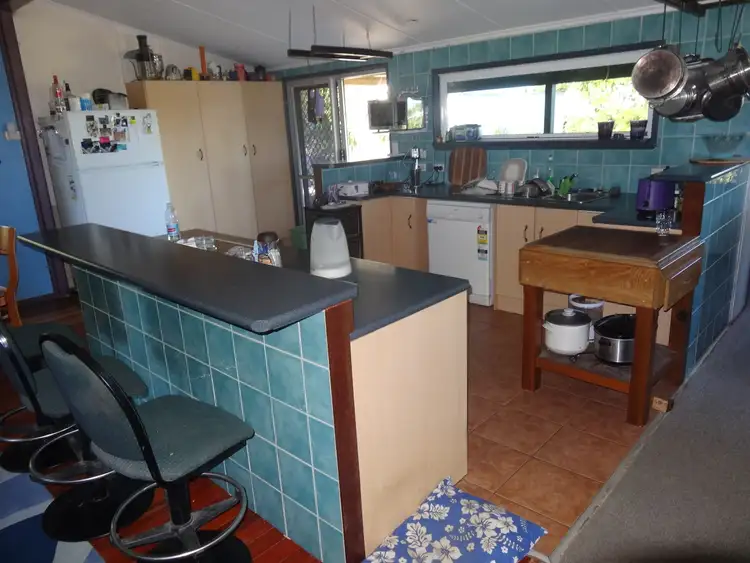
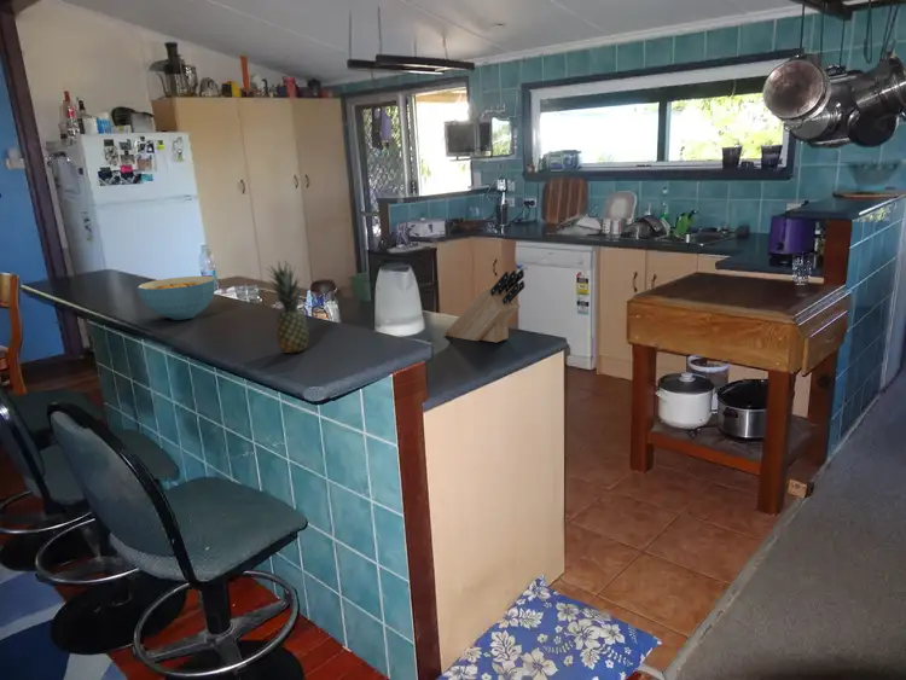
+ fruit (286, 304)
+ knife block (486, 303)
+ cereal bowl (180, 300)
